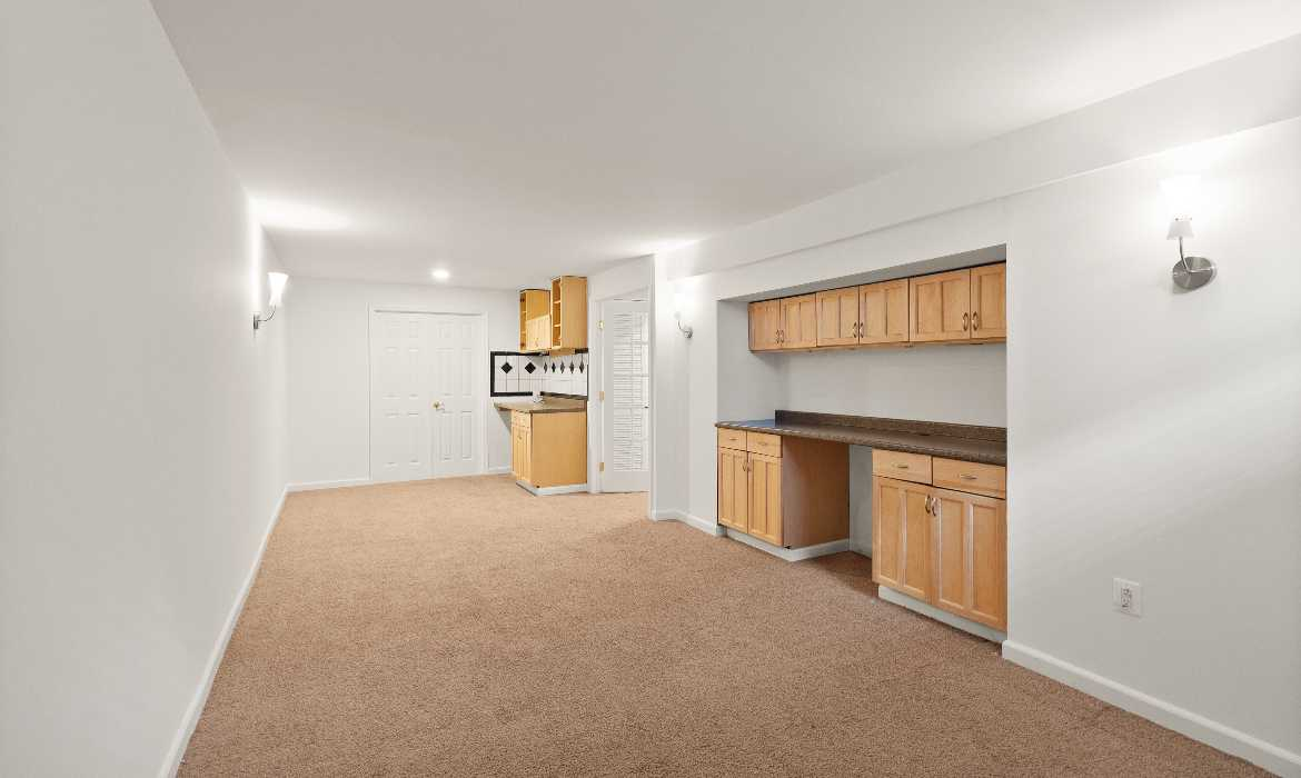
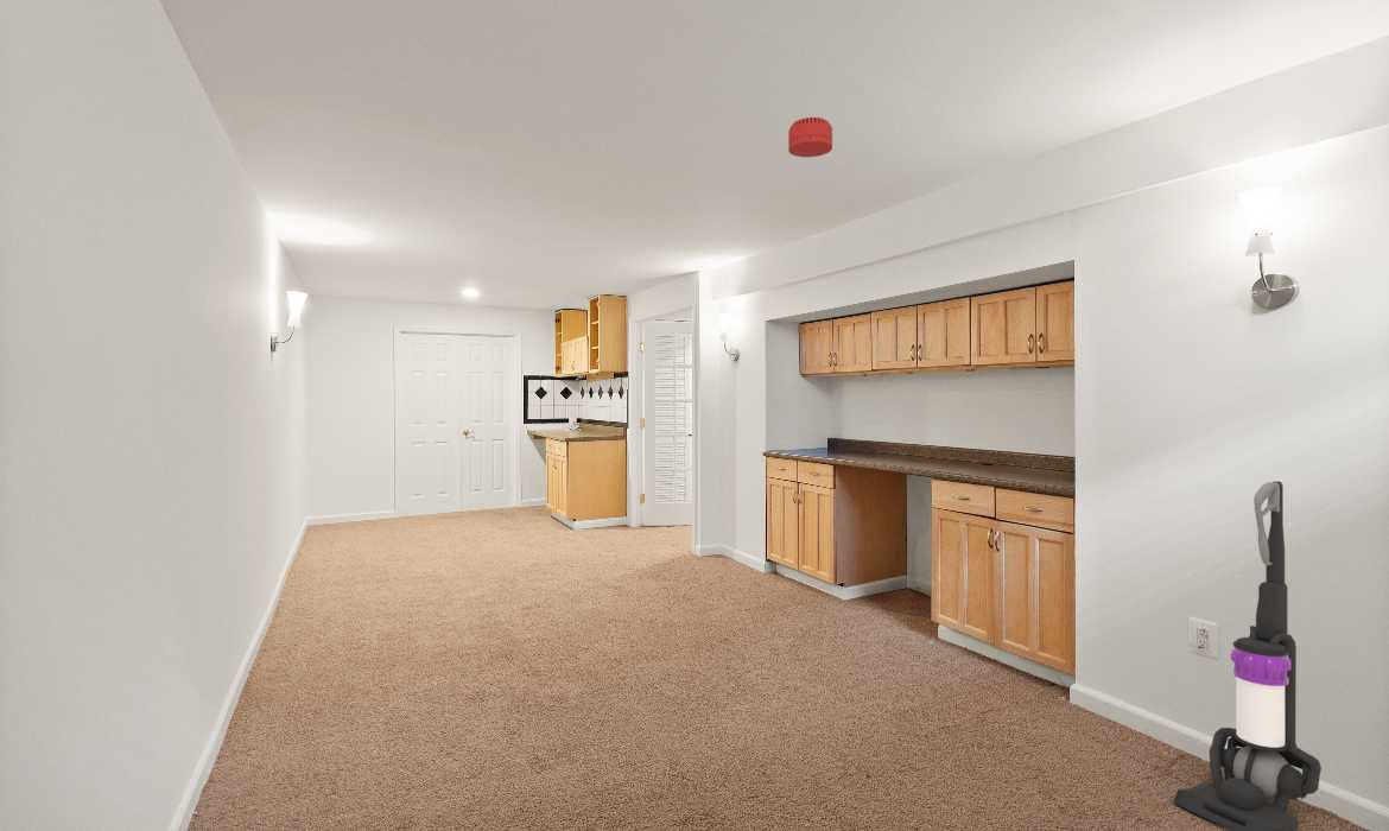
+ vacuum cleaner (1254, 646)
+ smoke detector (810, 137)
